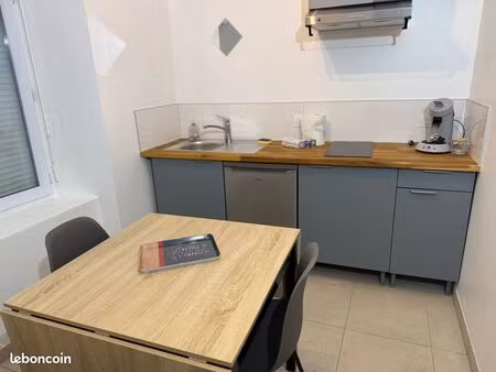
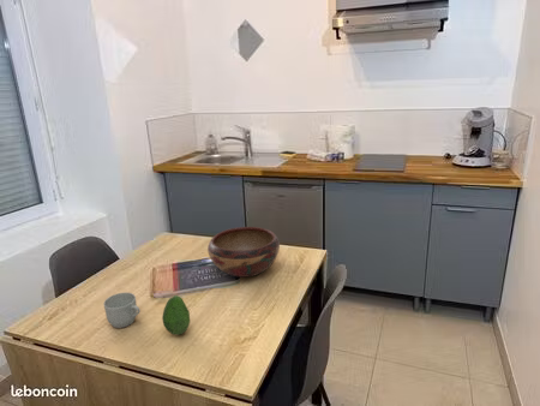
+ fruit (175, 315)
+ mug (124, 311)
+ decorative bowl (244, 252)
